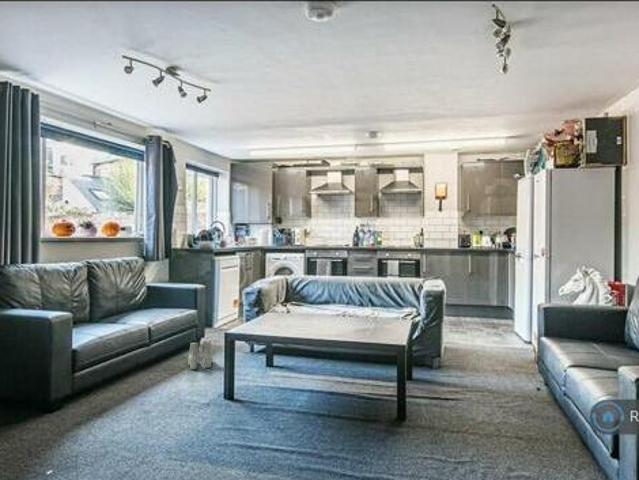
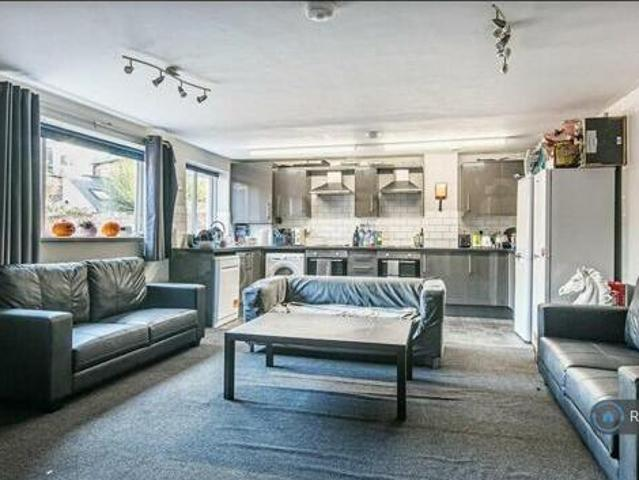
- boots (202, 352)
